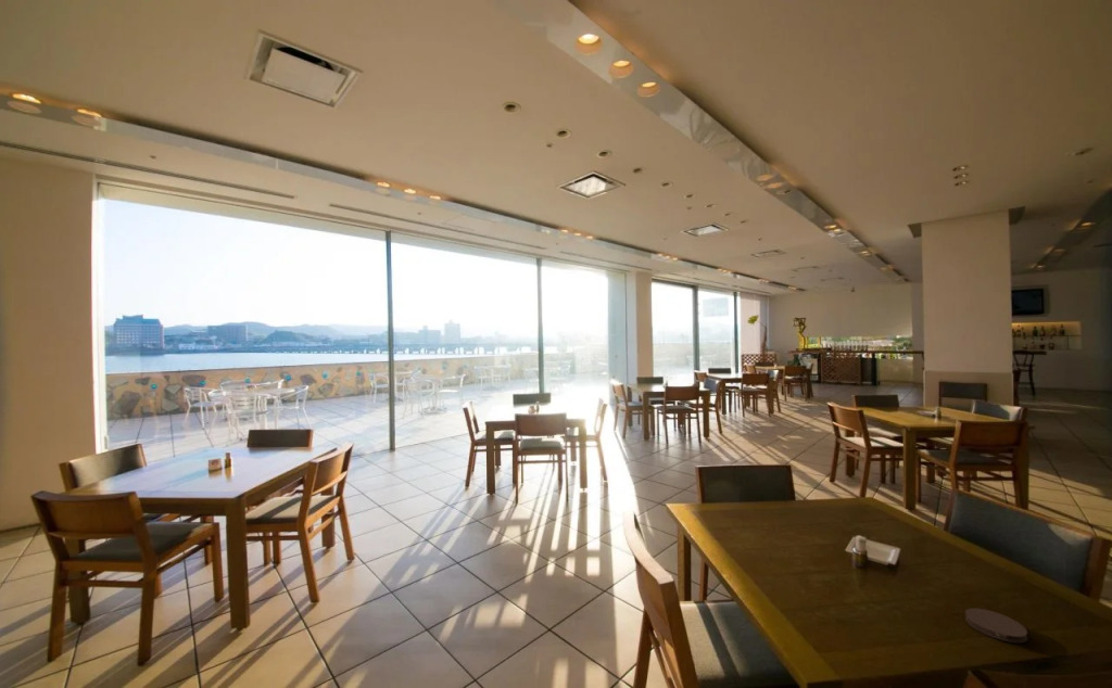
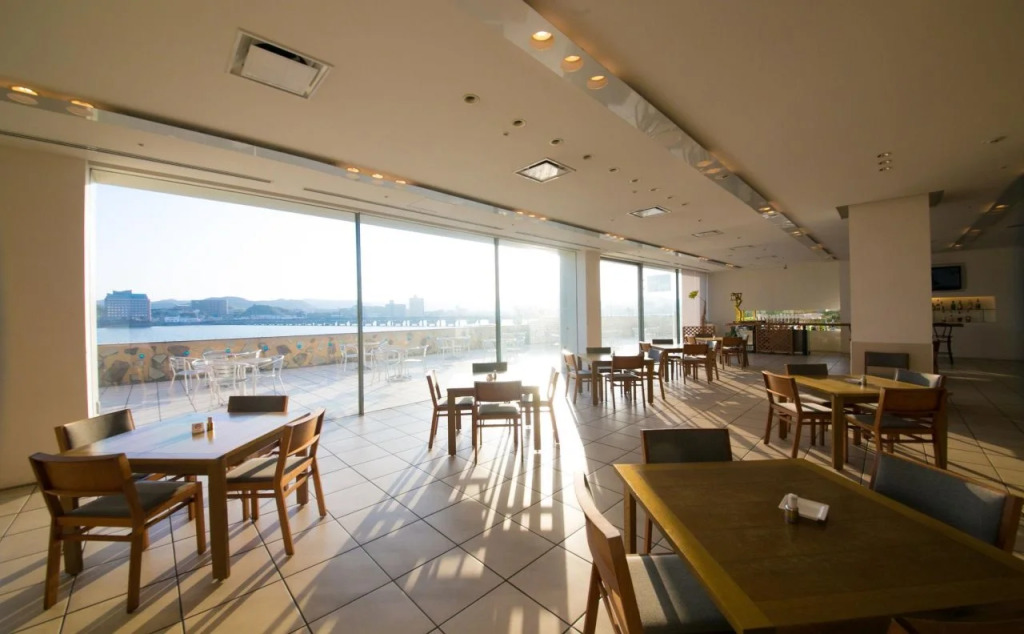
- coaster (995, 624)
